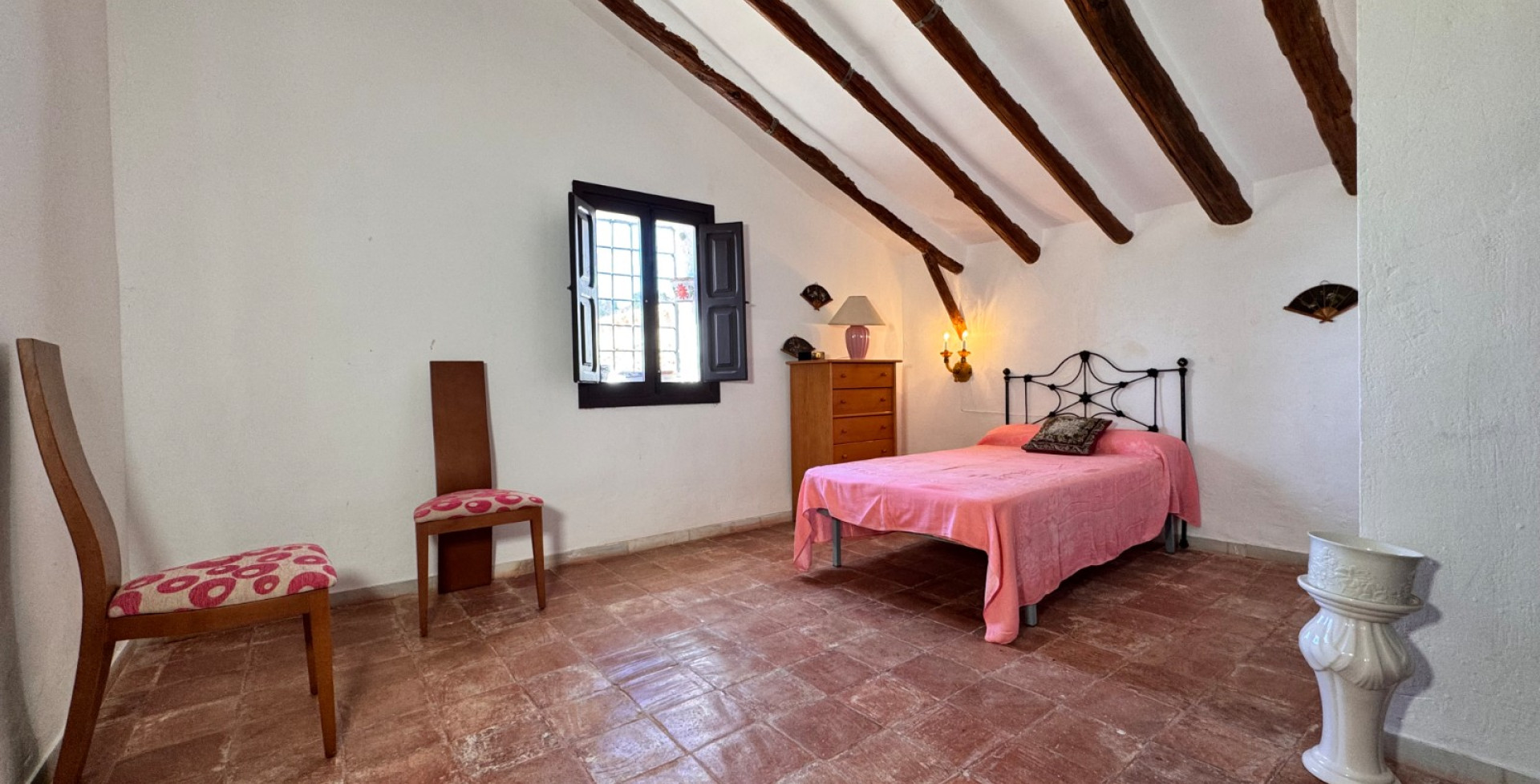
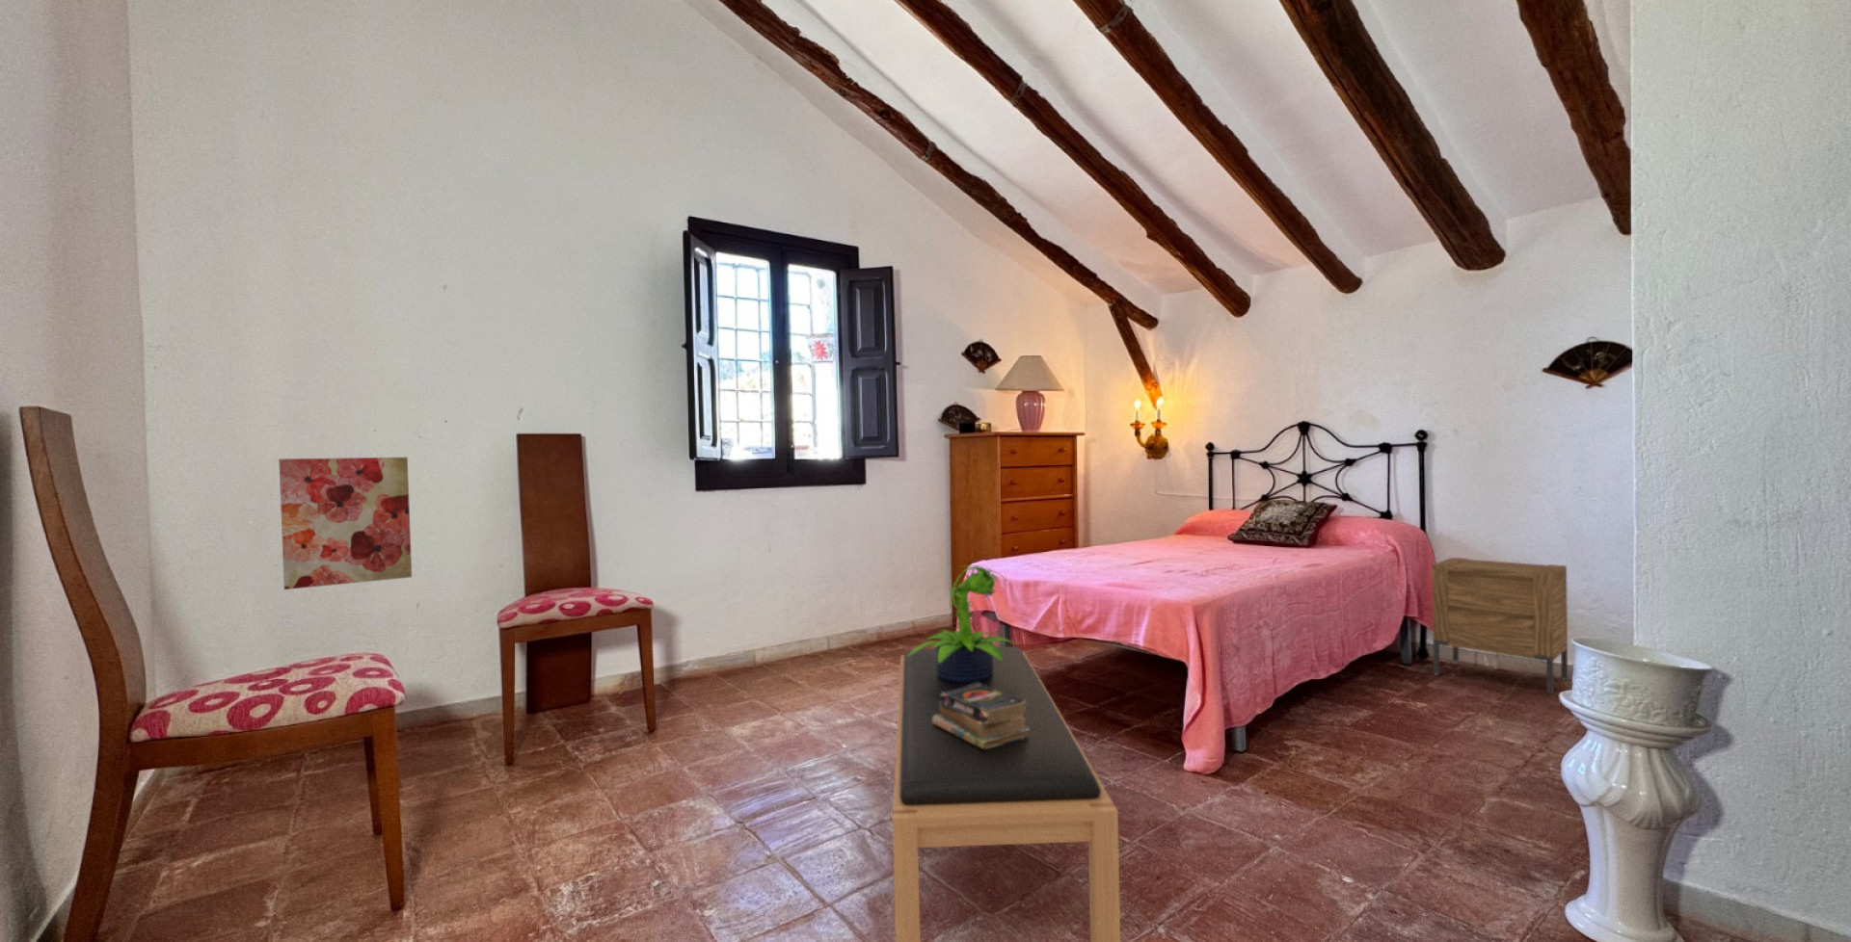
+ wall art (349, 520)
+ books (978, 711)
+ potted plant (964, 620)
+ bench (978, 769)
+ nightstand (1498, 620)
